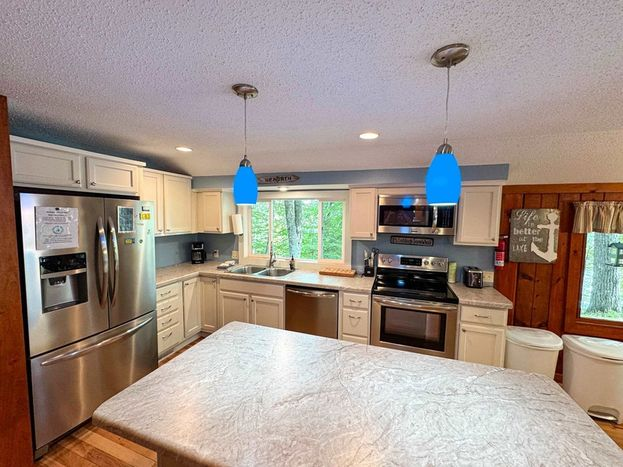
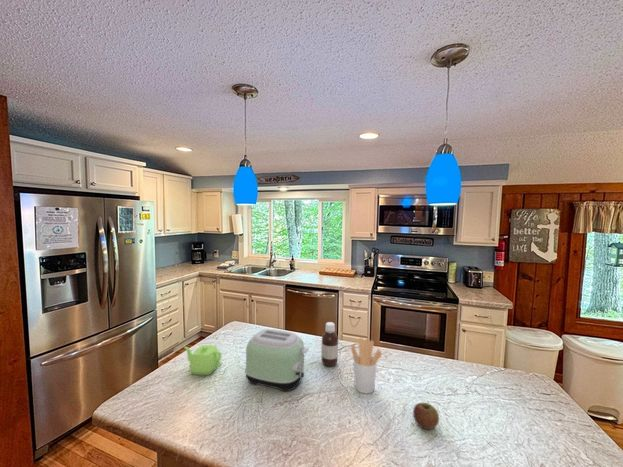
+ bottle (329, 343)
+ teapot (202, 358)
+ utensil holder (365, 363)
+ toaster (277, 357)
+ apple (425, 414)
